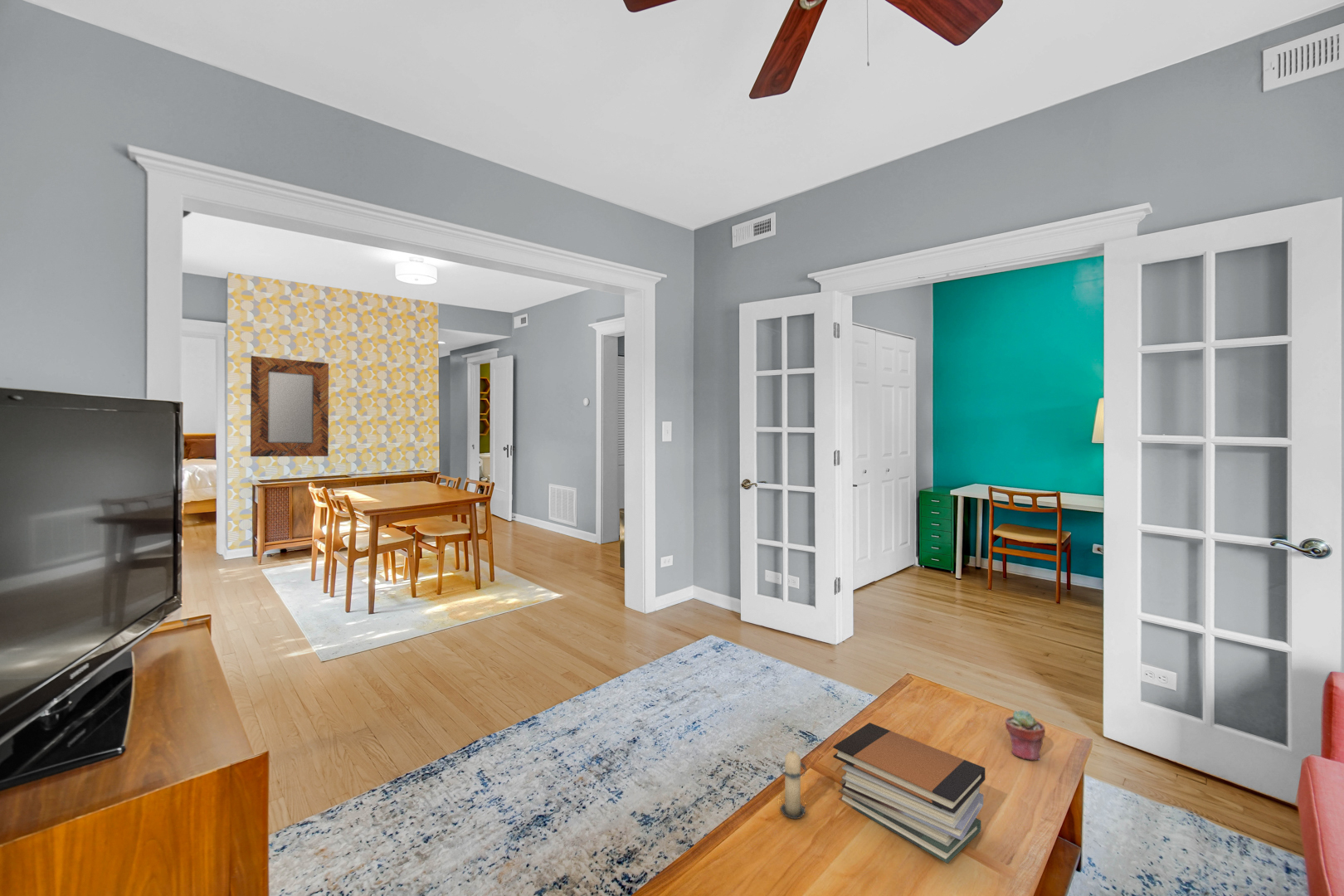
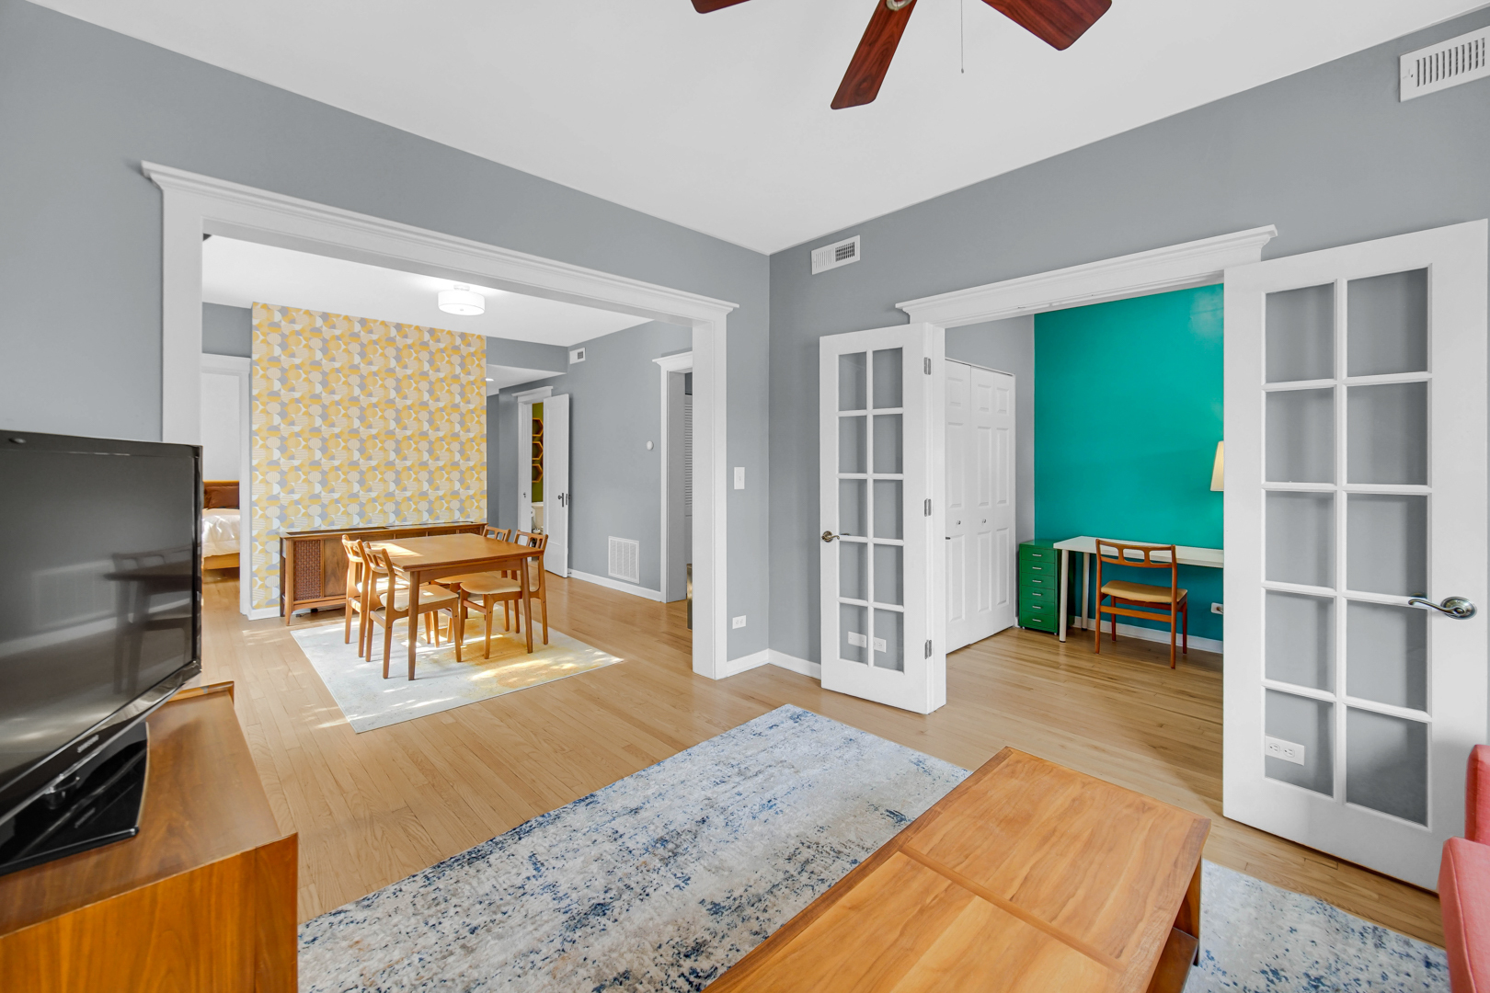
- potted succulent (1025, 732)
- book stack (908, 786)
- candle (792, 780)
- home mirror (290, 407)
